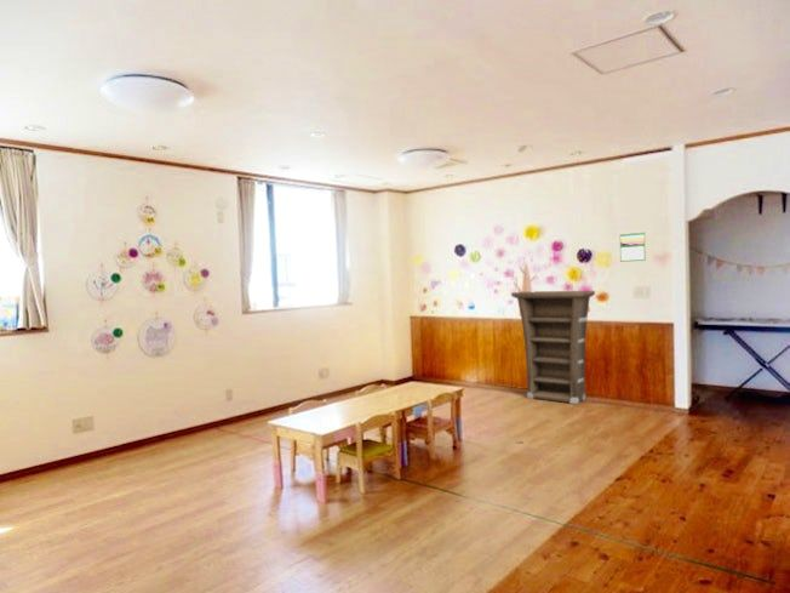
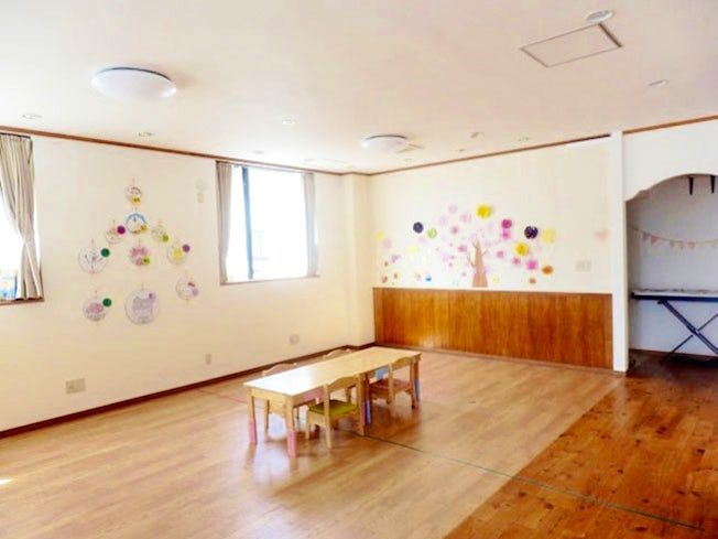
- calendar (632, 246)
- cabinet (553, 346)
